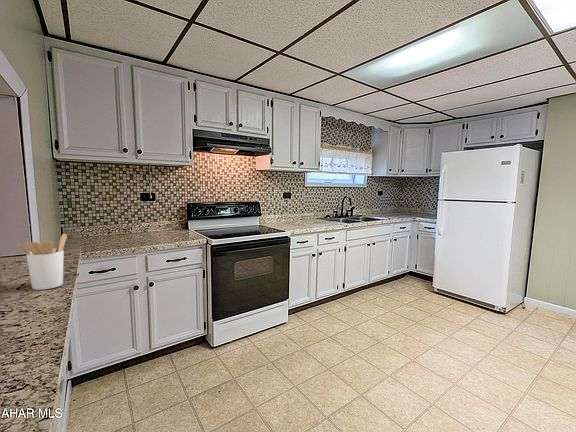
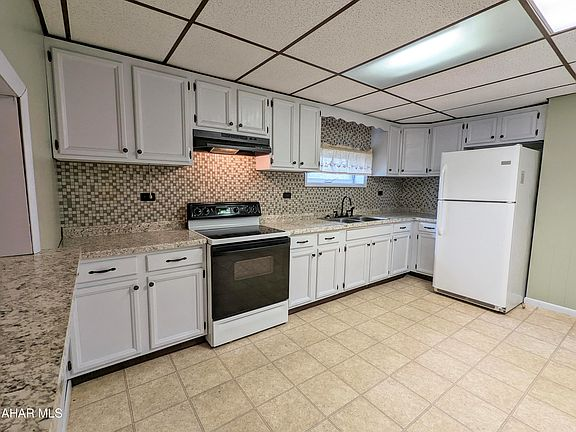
- utensil holder (44, 262)
